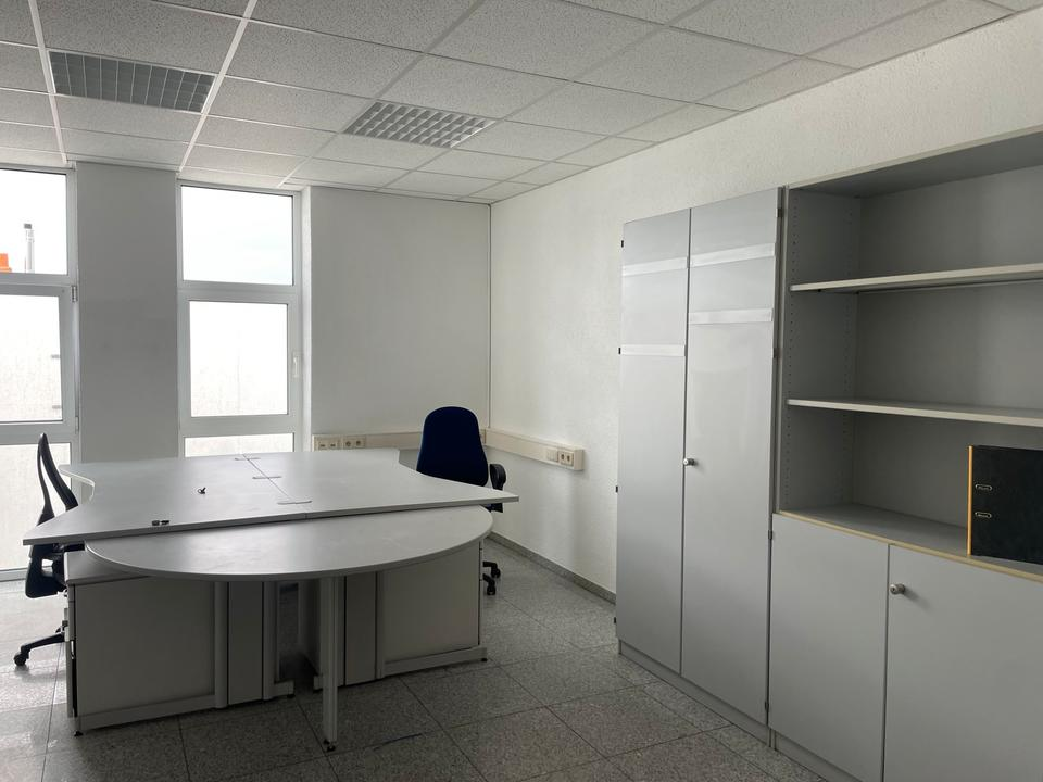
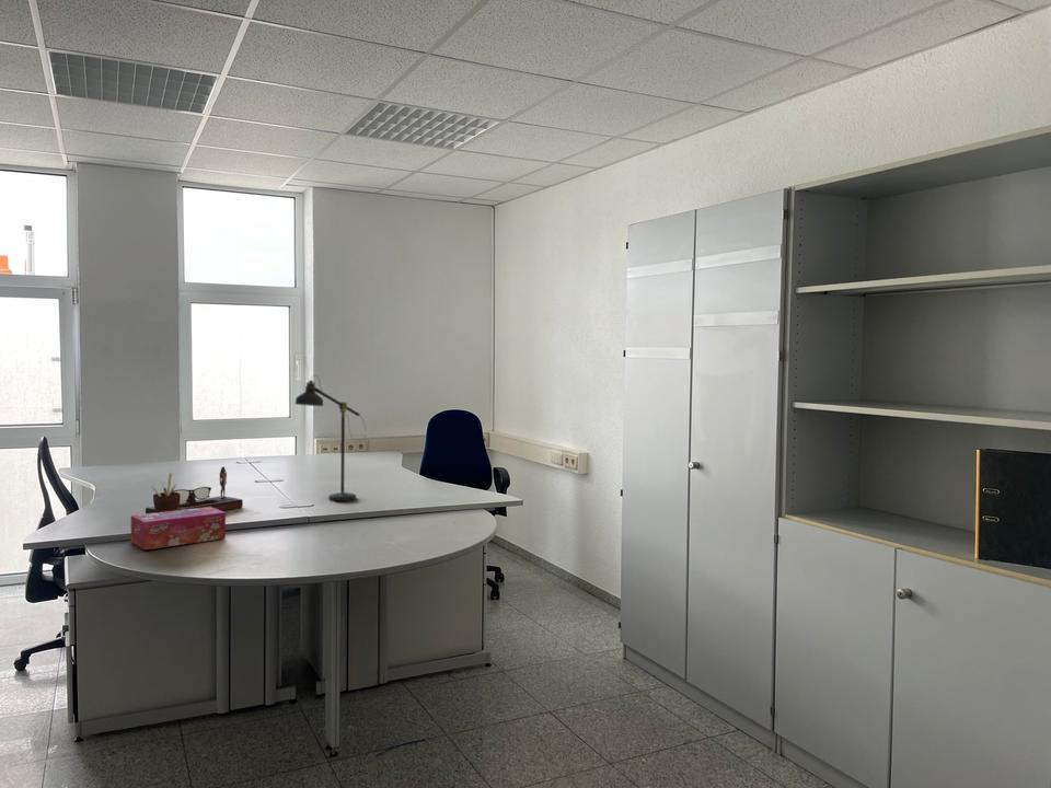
+ desk lamp (342, 438)
+ tissue box (178, 526)
+ desk organizer (192, 490)
